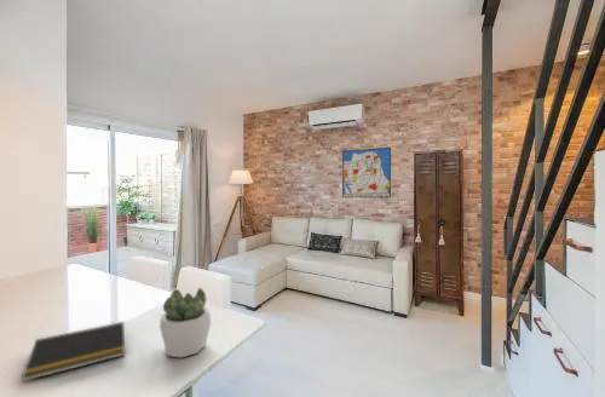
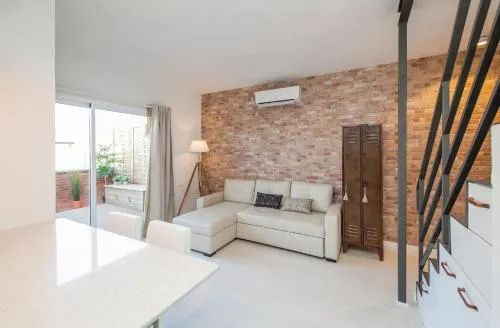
- succulent plant (185, 320)
- notepad (80, 346)
- wall art (365, 173)
